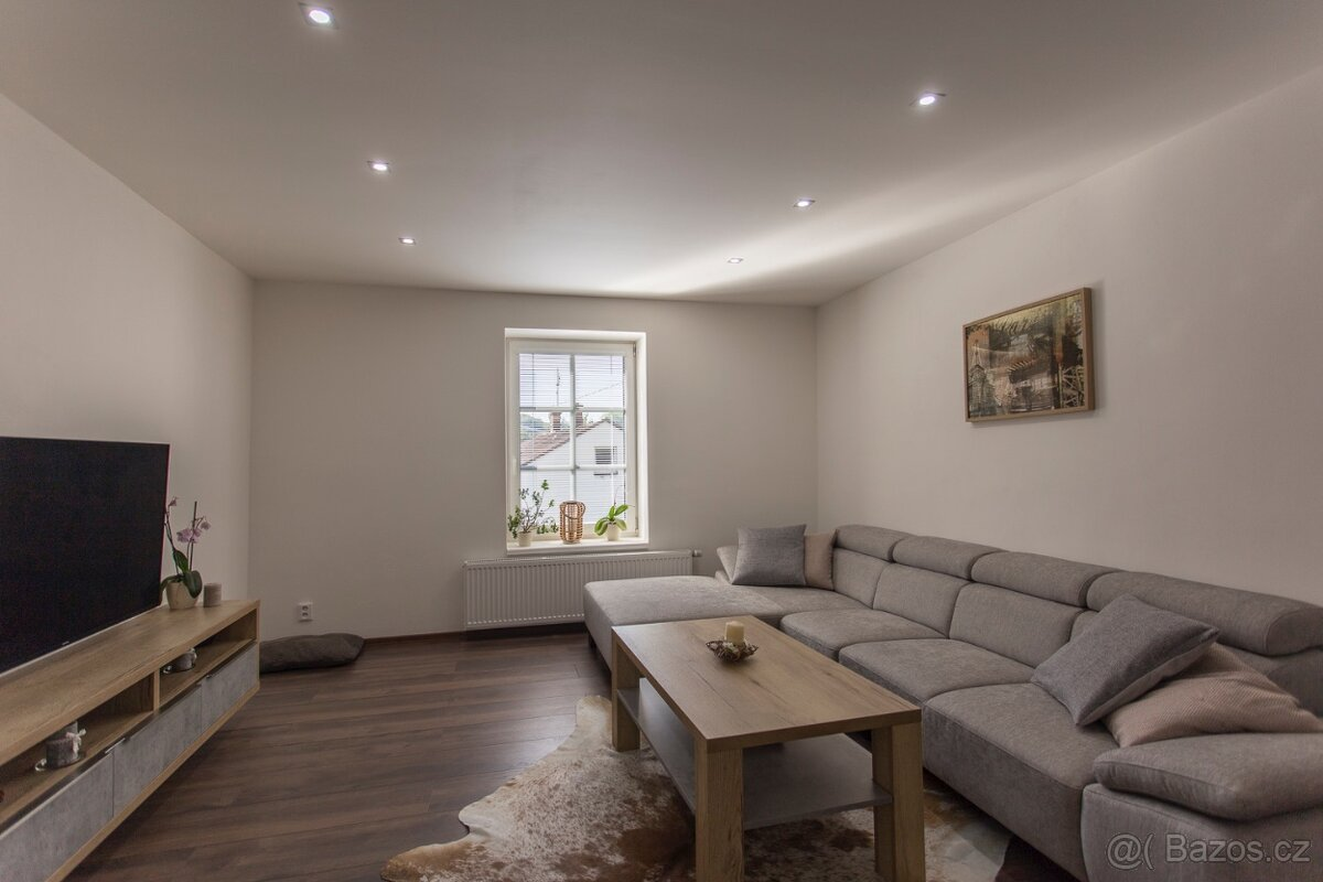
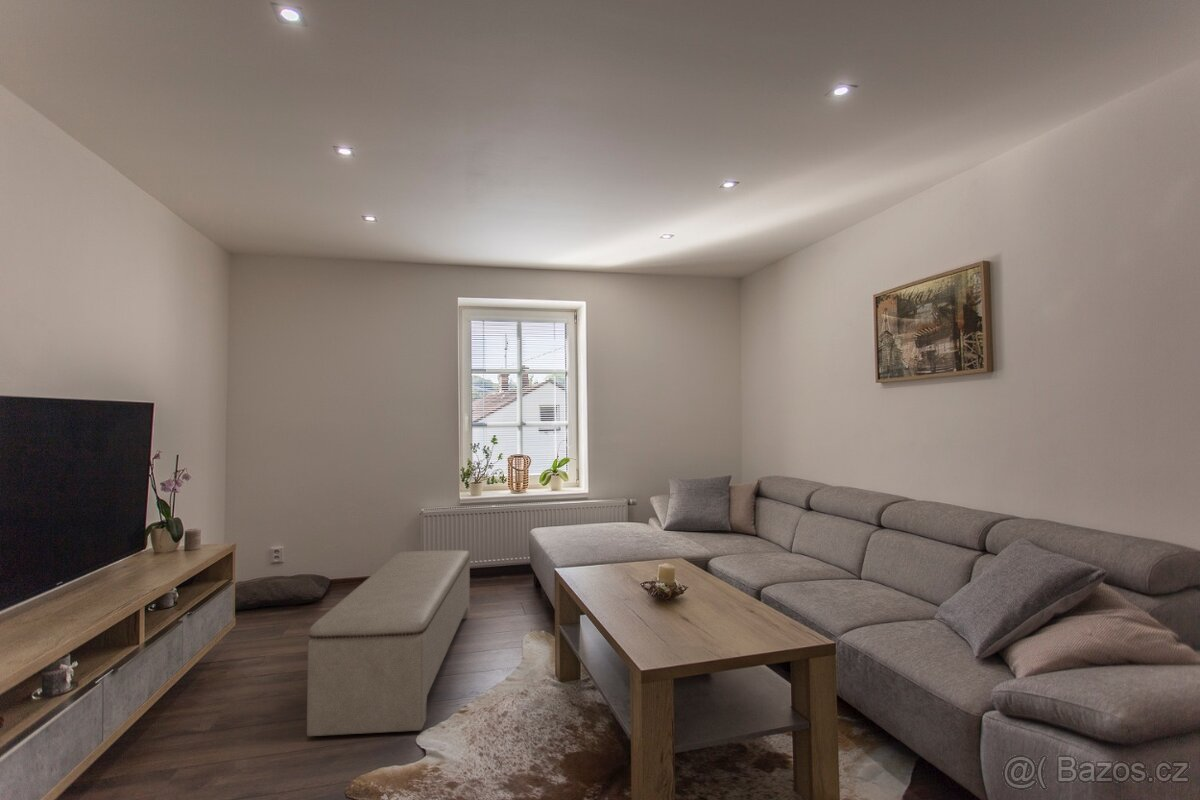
+ bench (407, 619)
